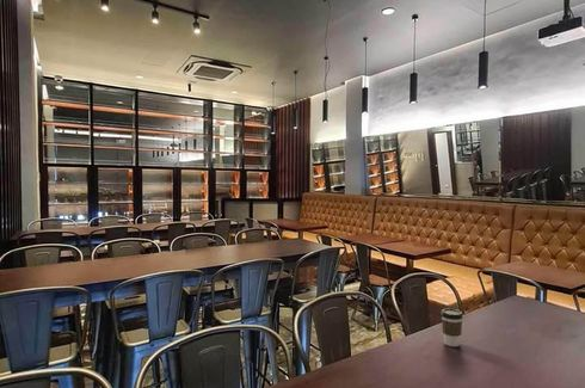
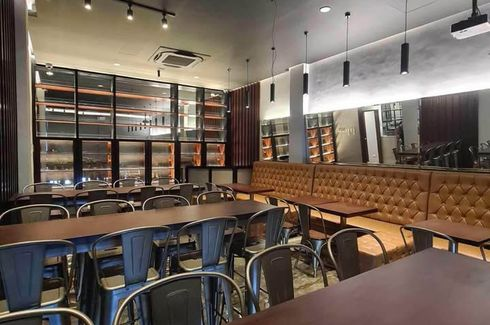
- coffee cup (451, 327)
